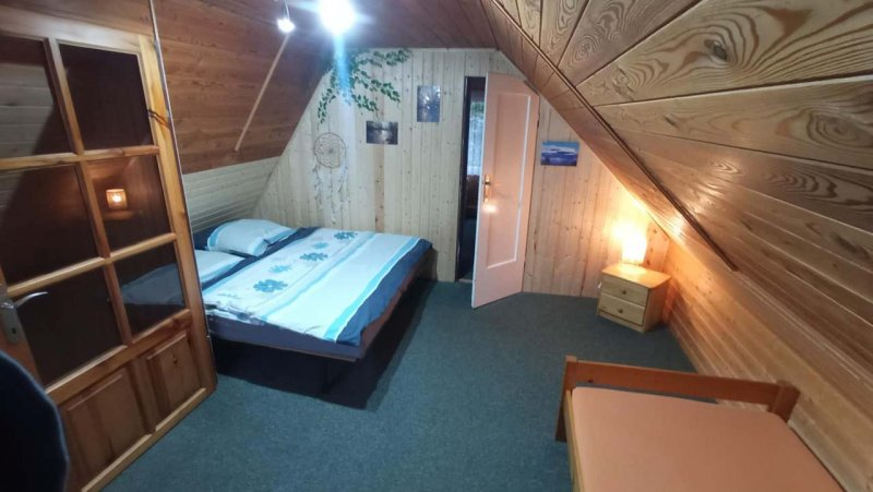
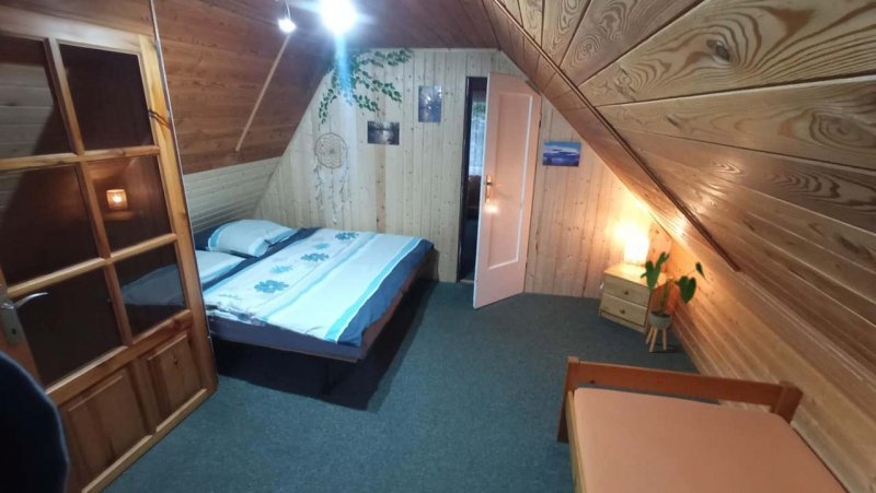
+ house plant (668, 307)
